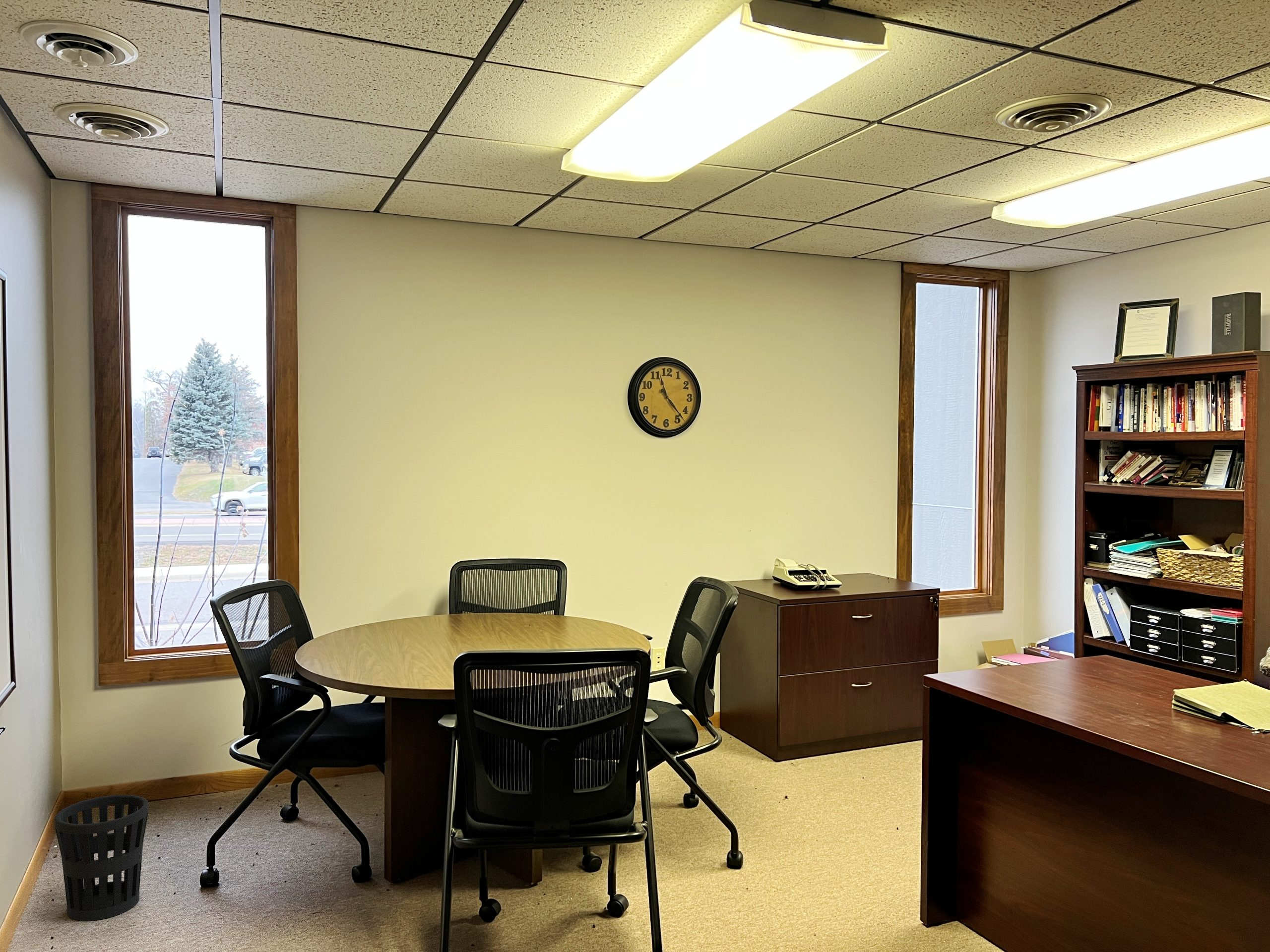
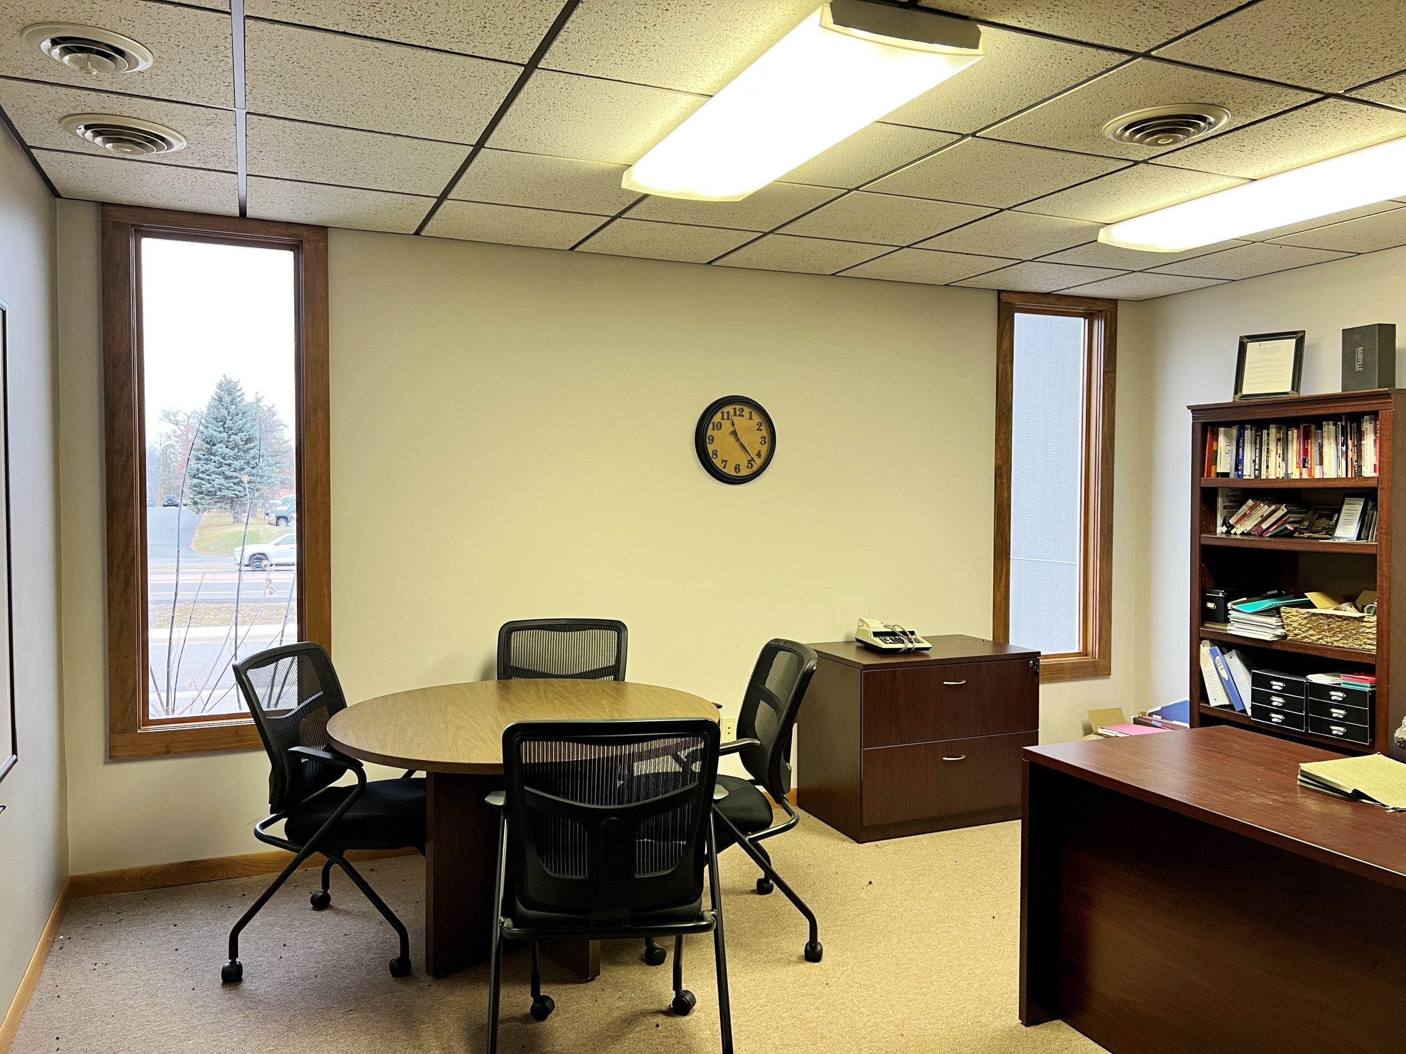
- wastebasket (103, 857)
